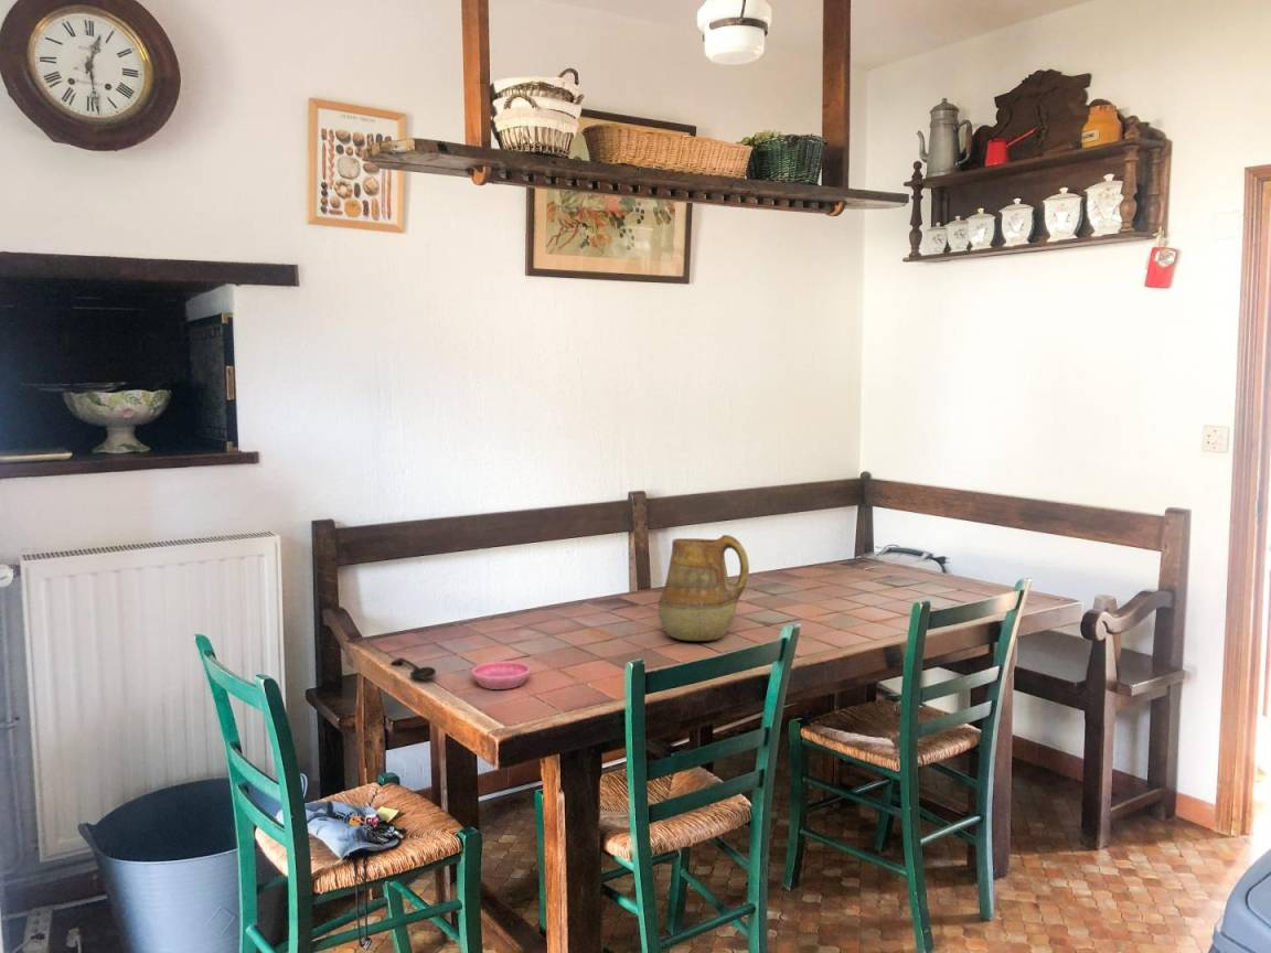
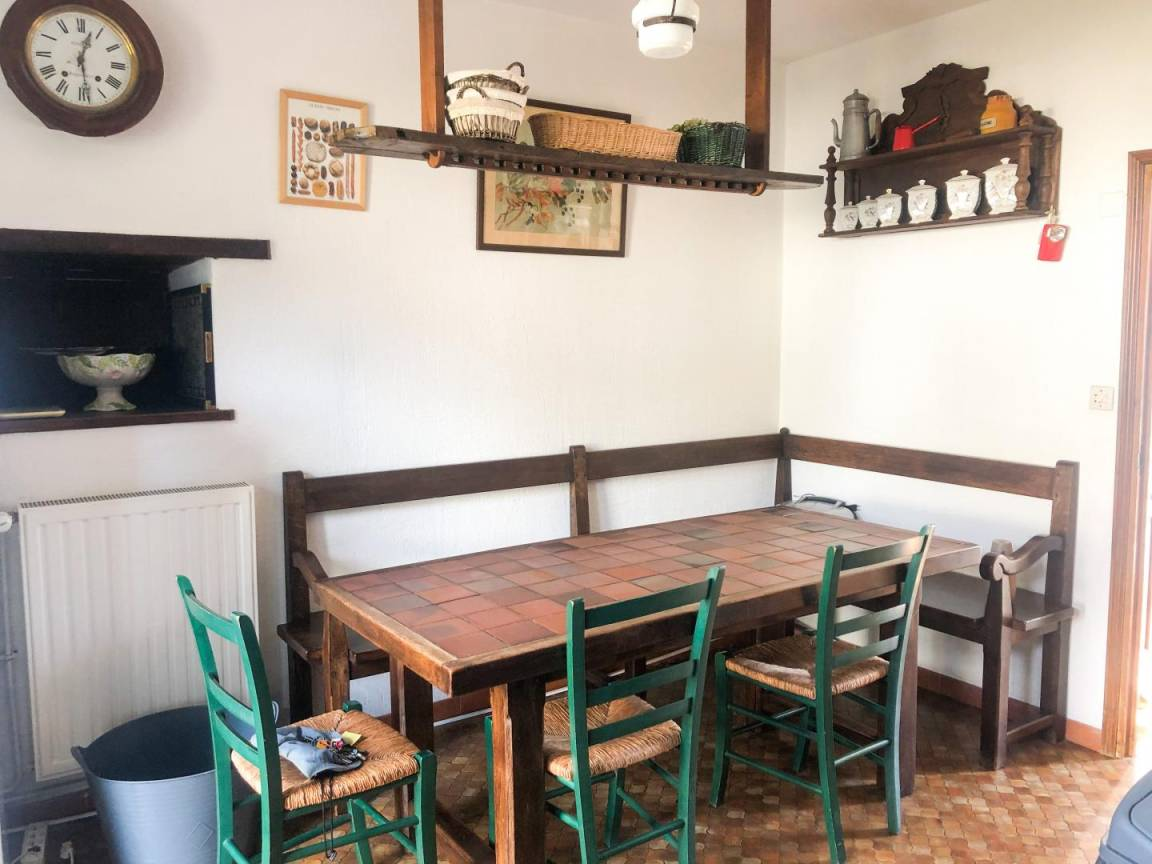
- spoon (413, 667)
- pitcher (703, 586)
- saucer (501, 675)
